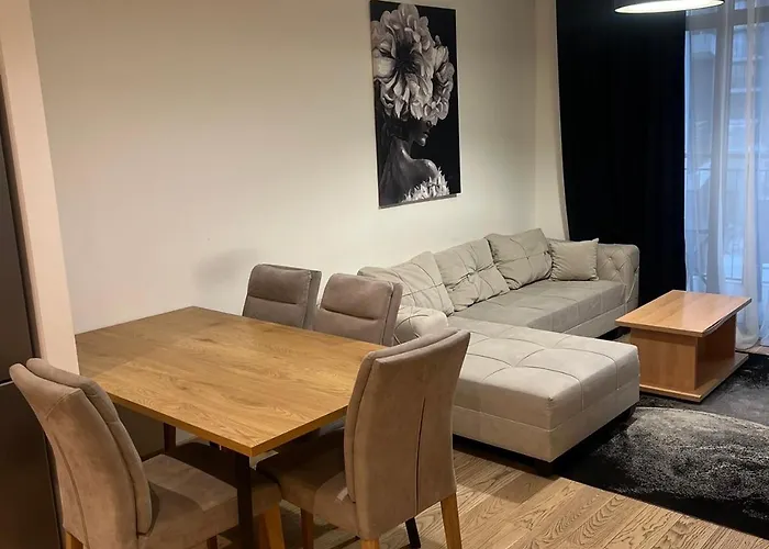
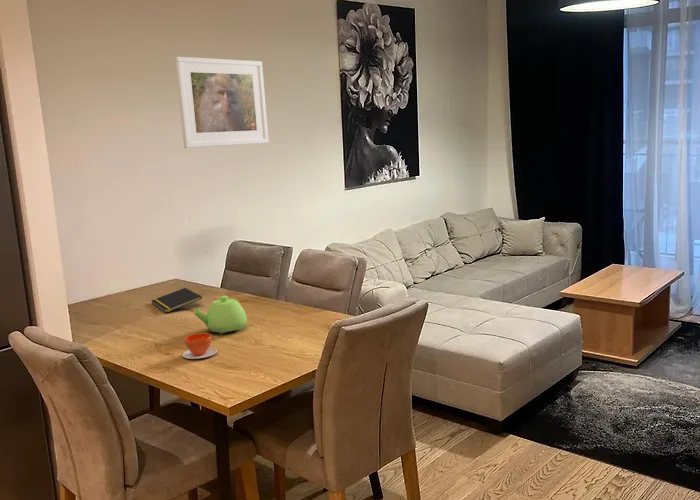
+ teacup (199, 345)
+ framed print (224, 102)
+ notepad (175, 299)
+ teapot (219, 314)
